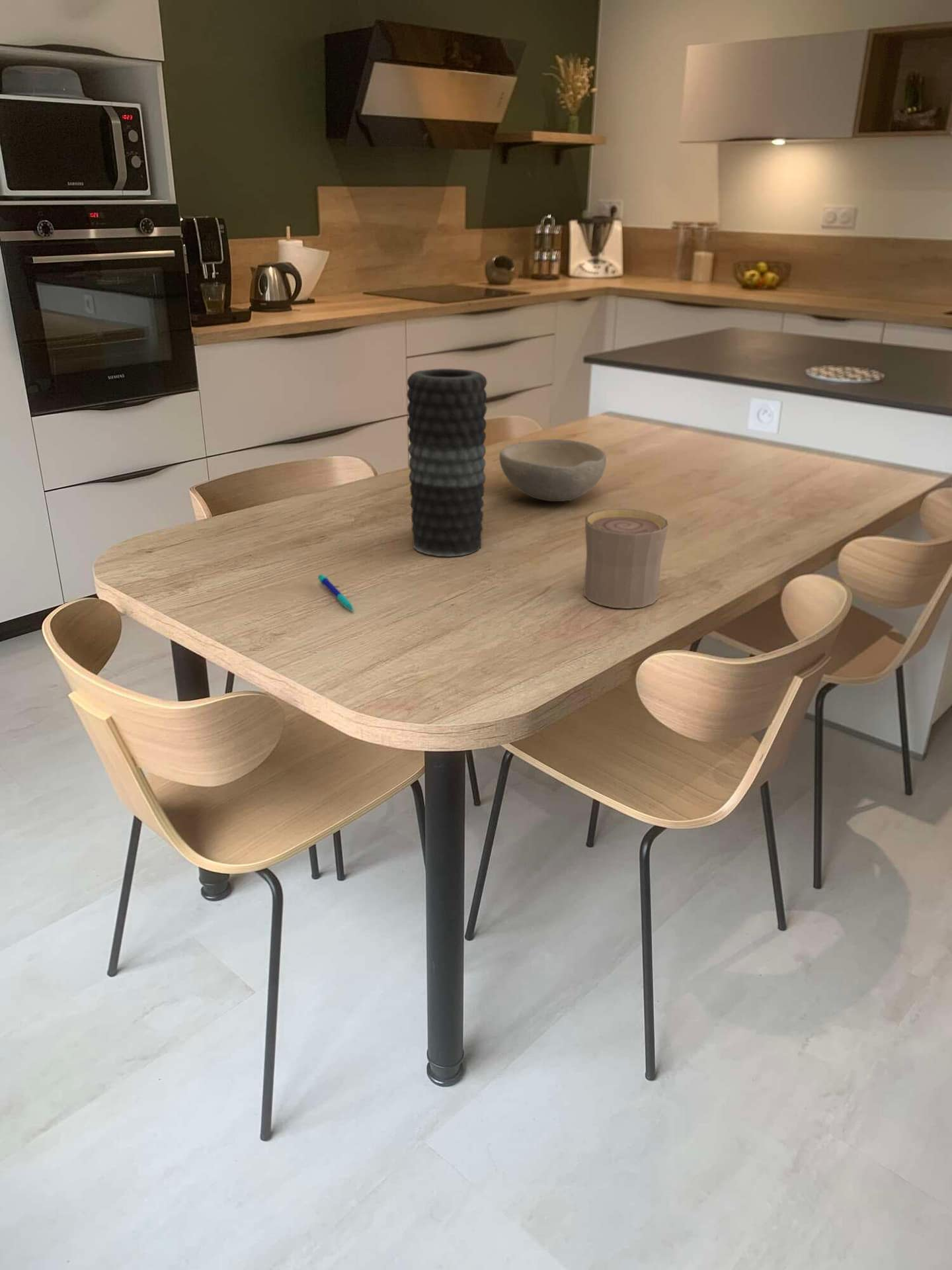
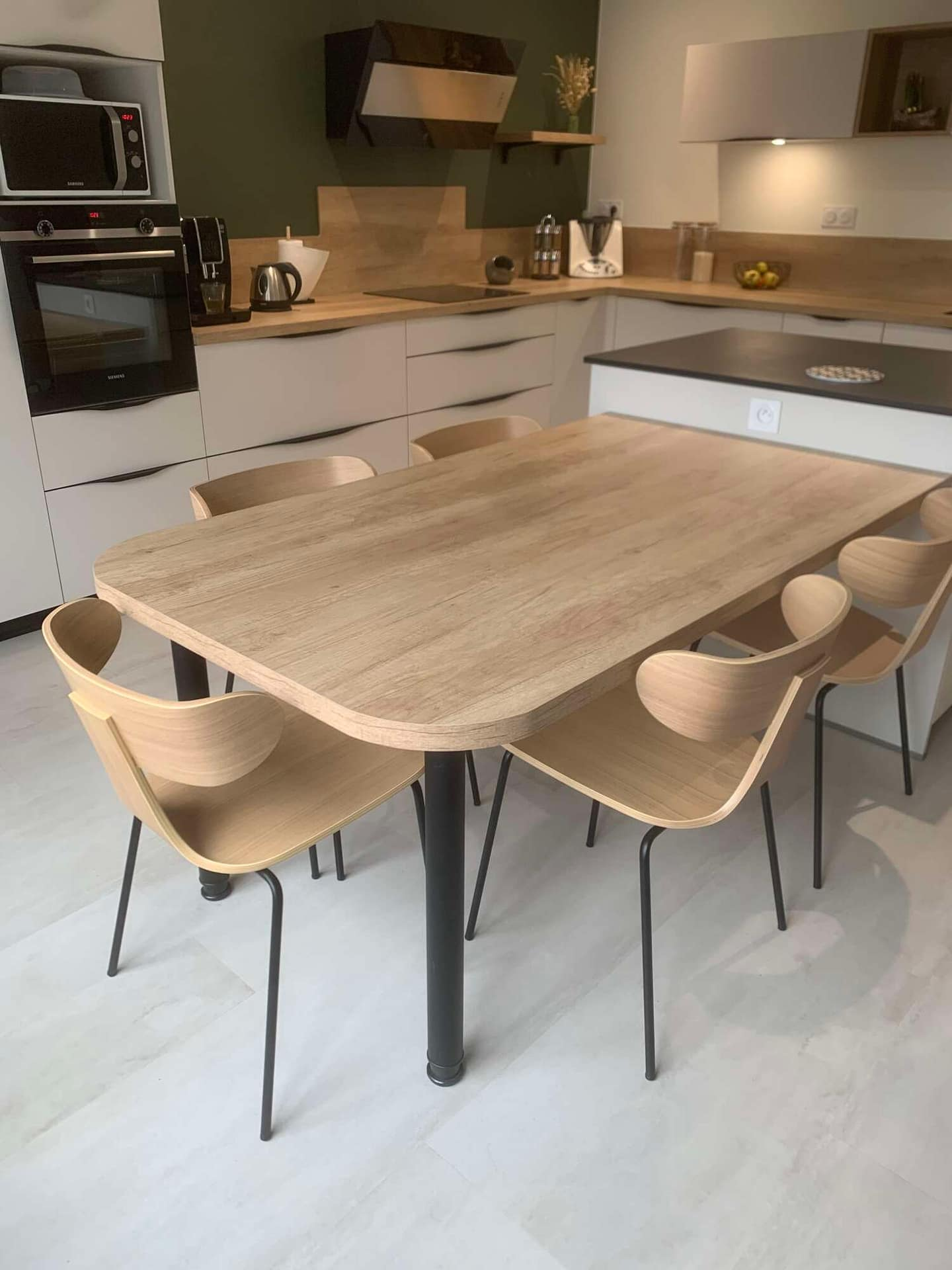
- bowl (551, 474)
- vase (447, 462)
- cup (623, 558)
- pen (336, 592)
